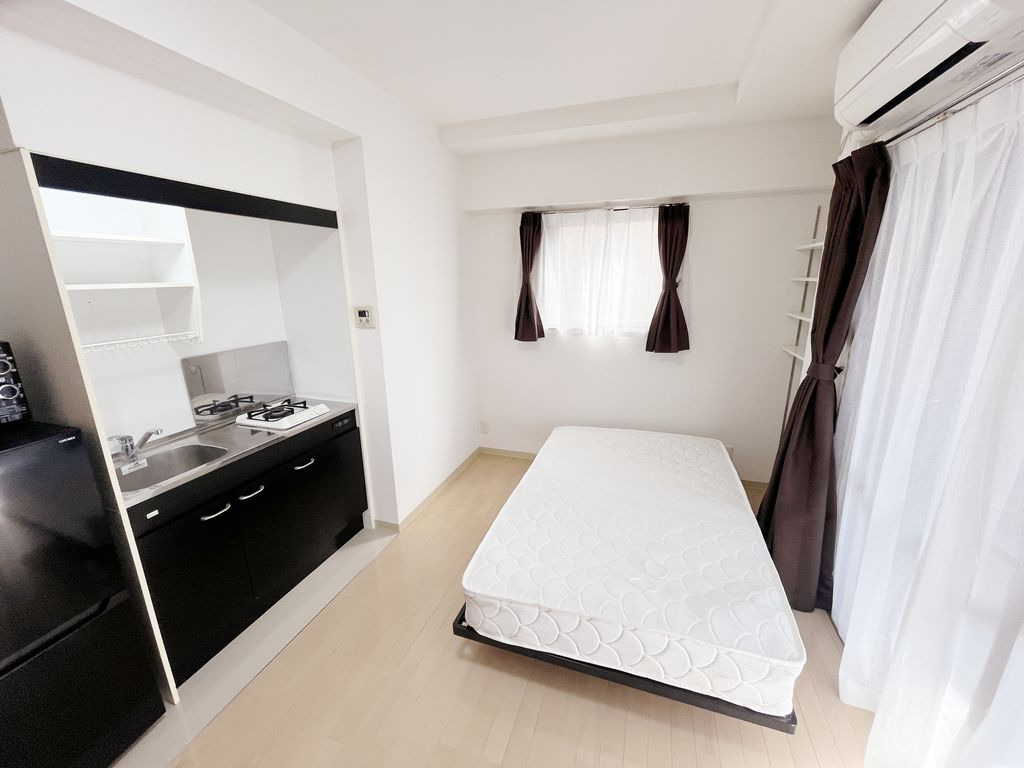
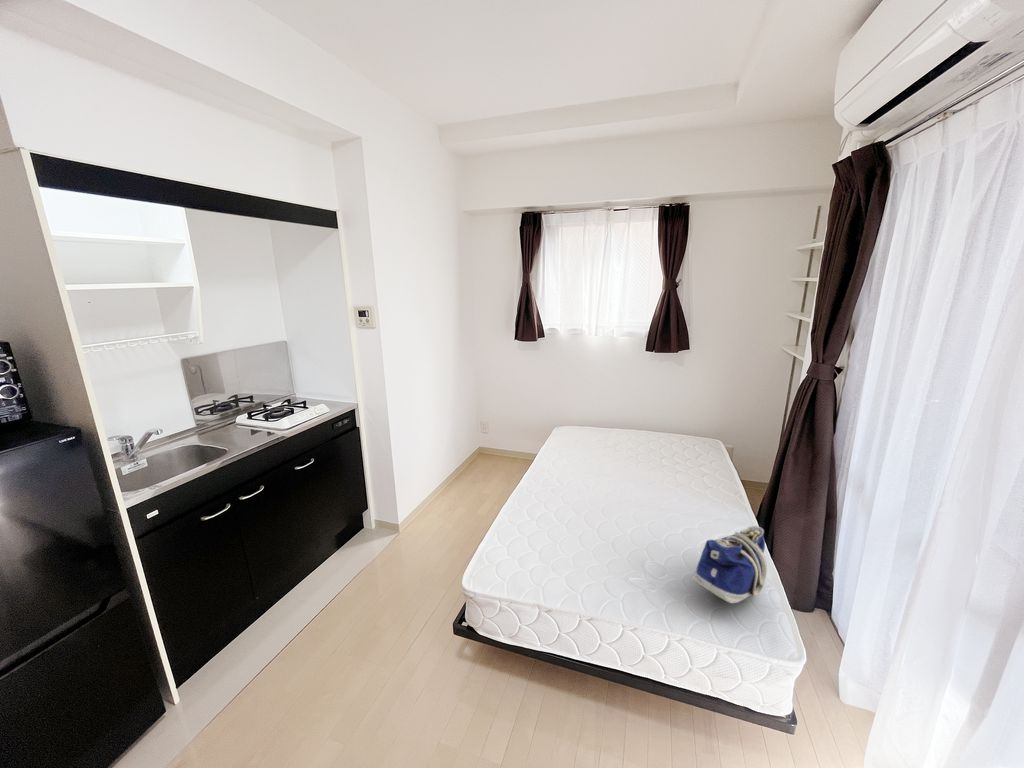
+ tote bag (737, 559)
